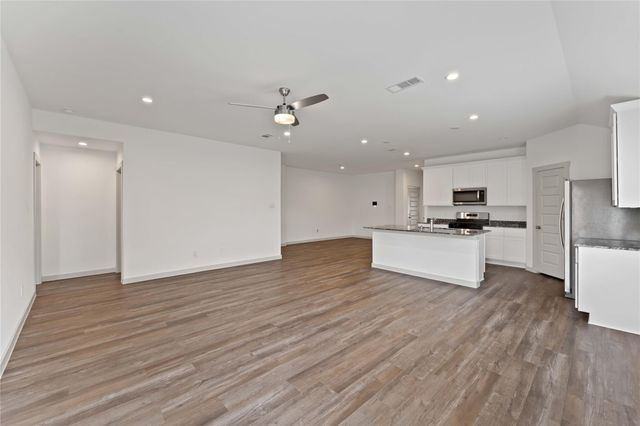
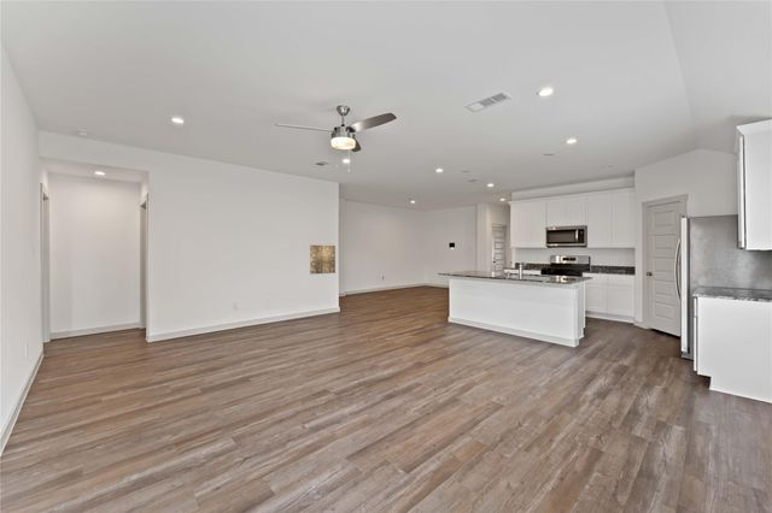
+ wall art (322, 259)
